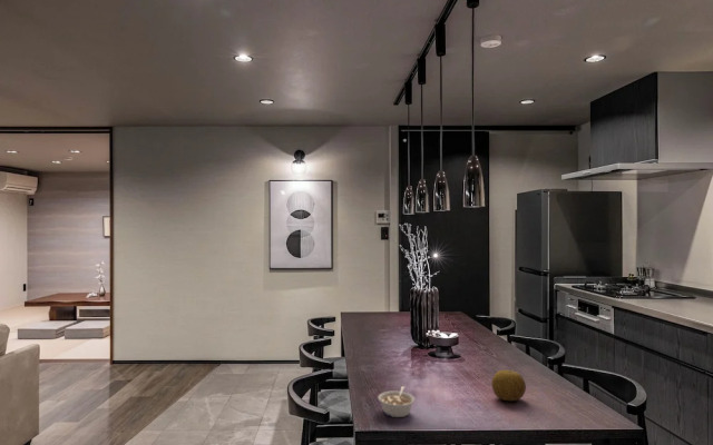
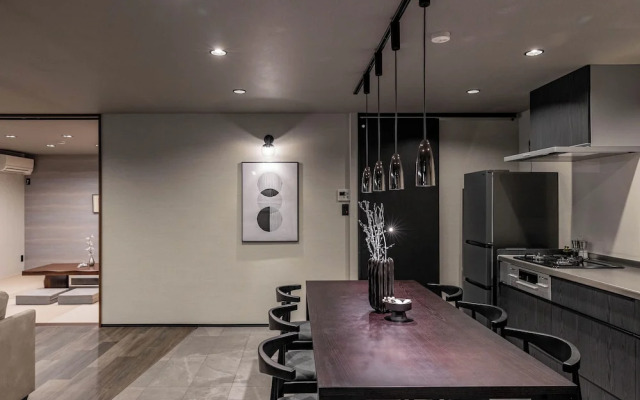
- legume (395, 403)
- fruit (508, 385)
